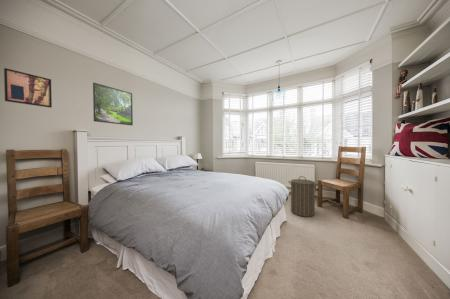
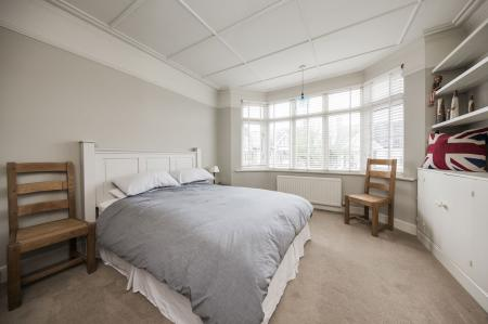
- laundry hamper (302, 194)
- wall art (29, 89)
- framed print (114, 106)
